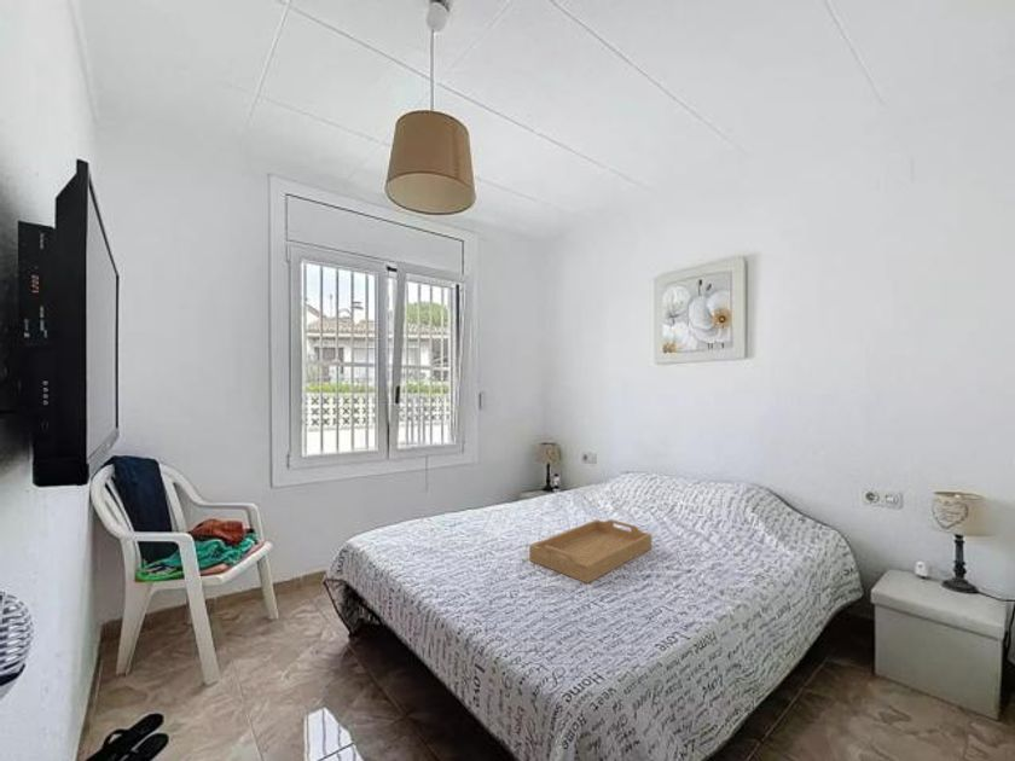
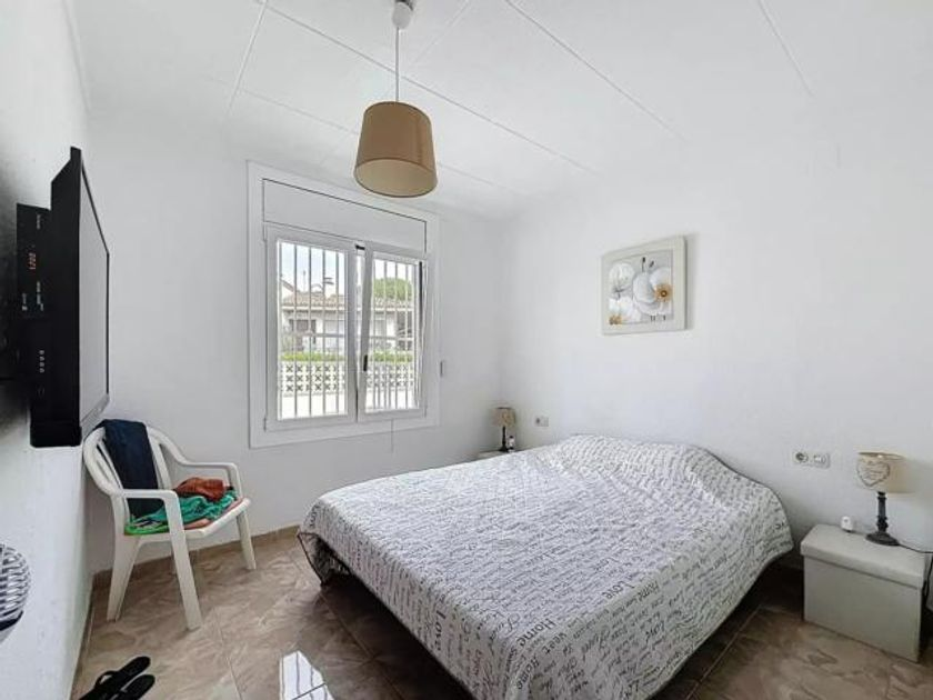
- serving tray (592, 544)
